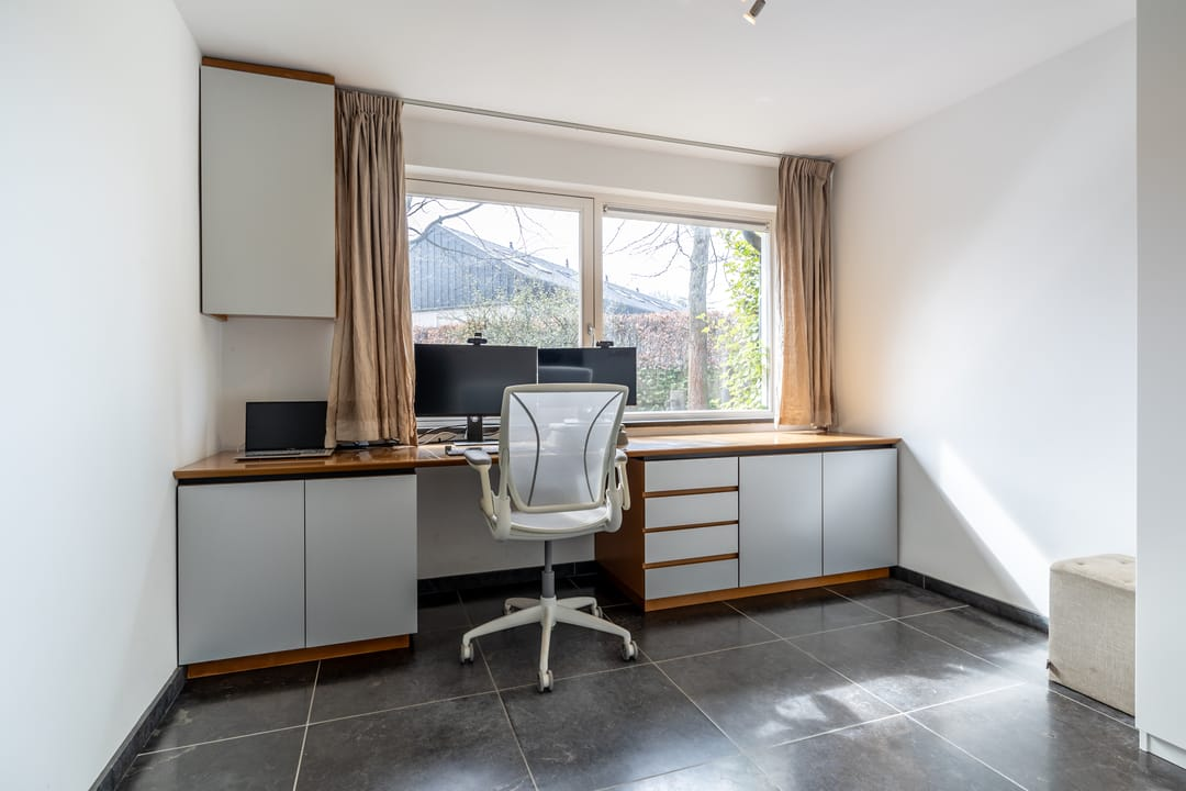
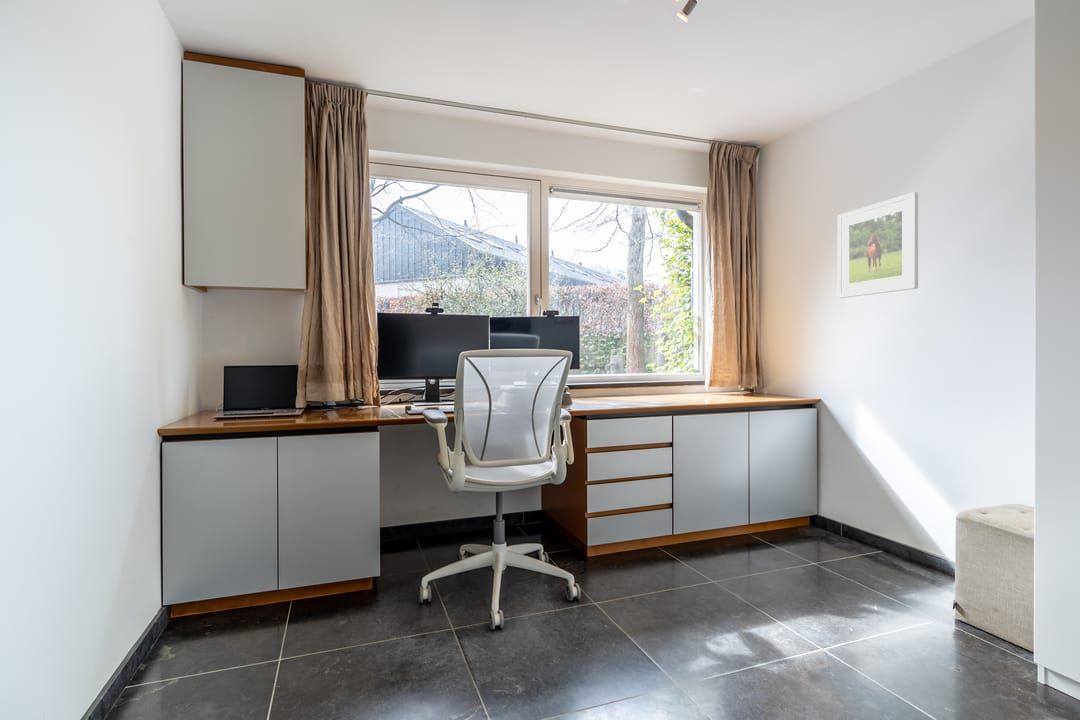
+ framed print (874, 249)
